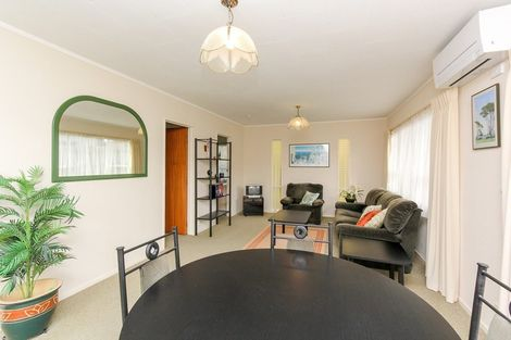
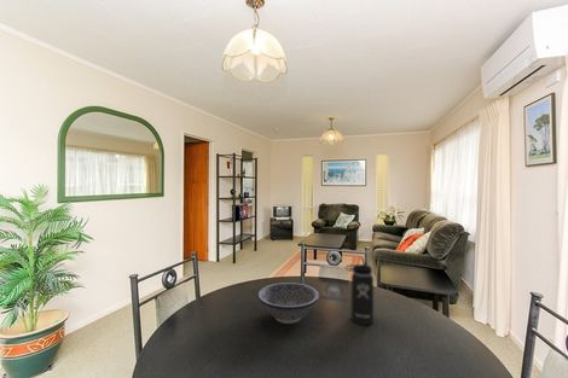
+ decorative bowl (288, 304)
+ thermos bottle (359, 287)
